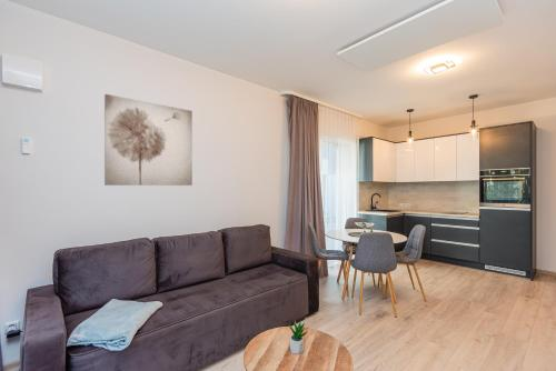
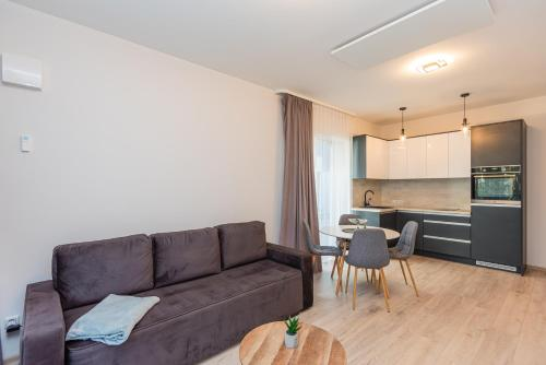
- wall art (152, 144)
